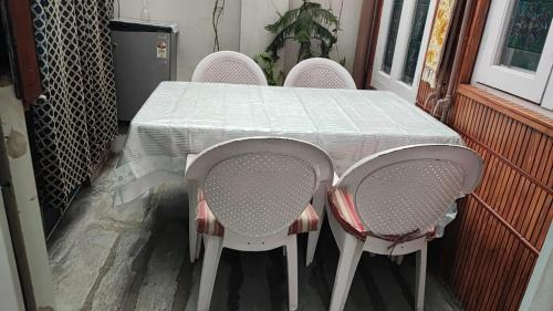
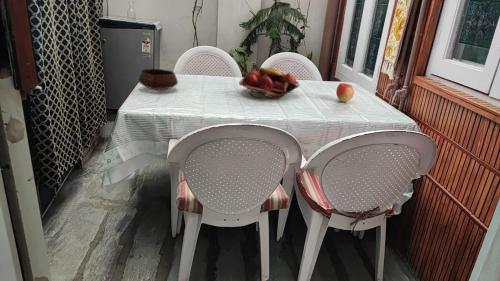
+ apple (345, 92)
+ bowl (158, 80)
+ fruit basket (268, 81)
